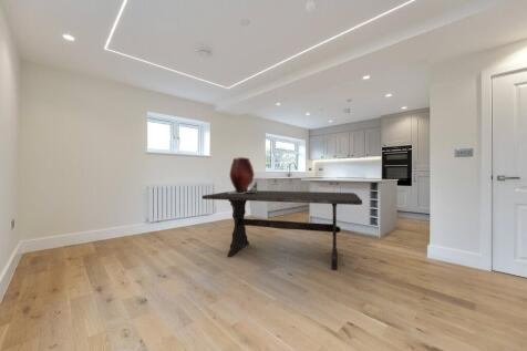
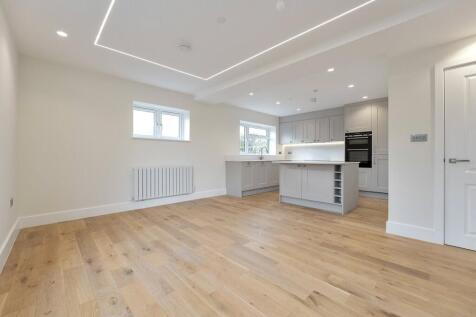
- dining table (283, 224)
- ceramic pot (241, 175)
